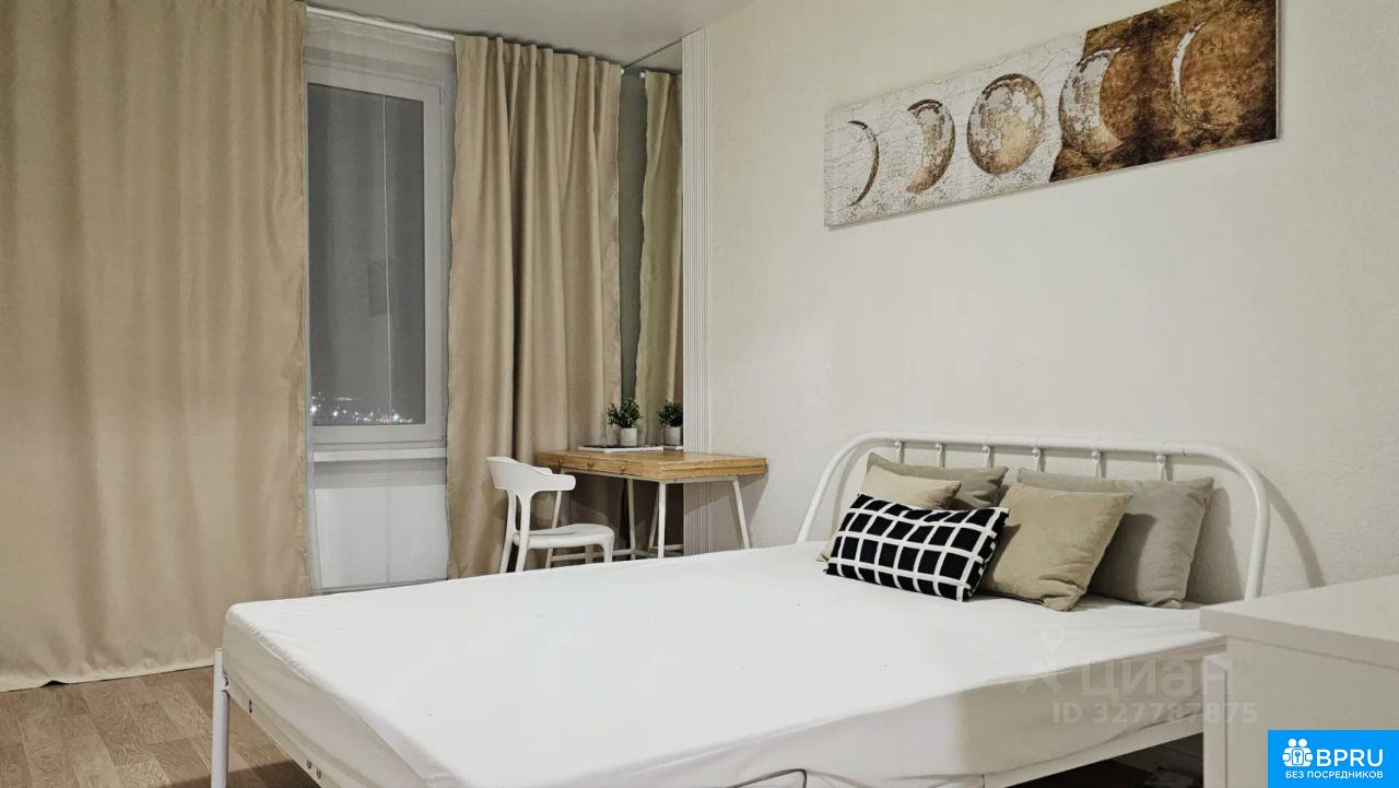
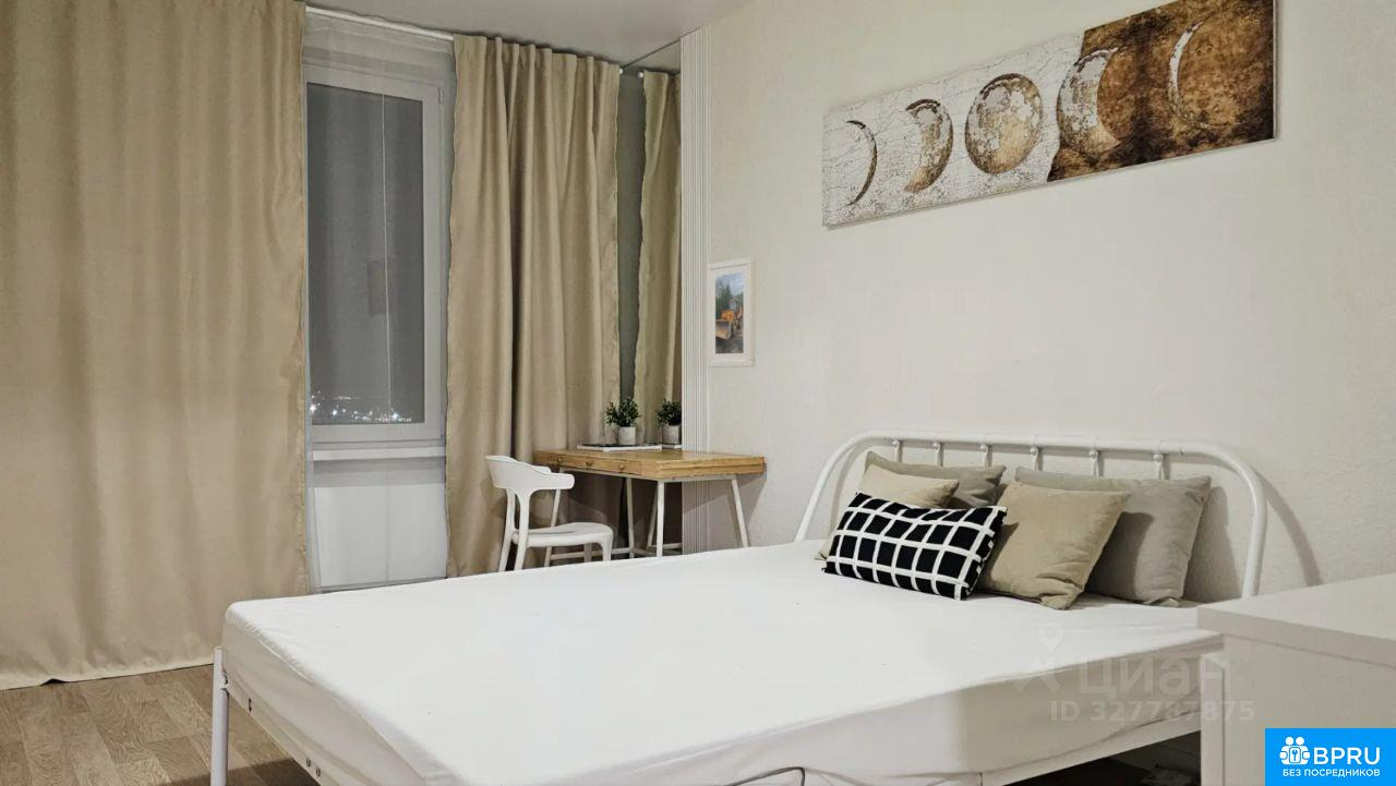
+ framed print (730, 313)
